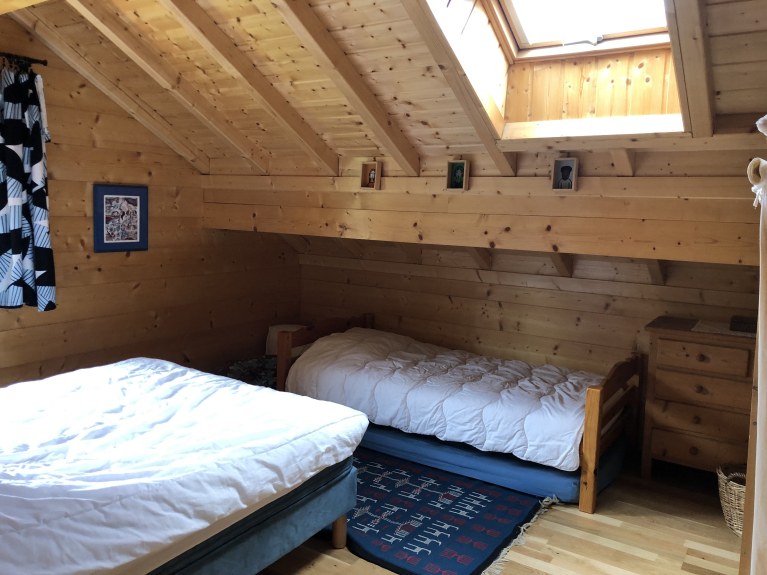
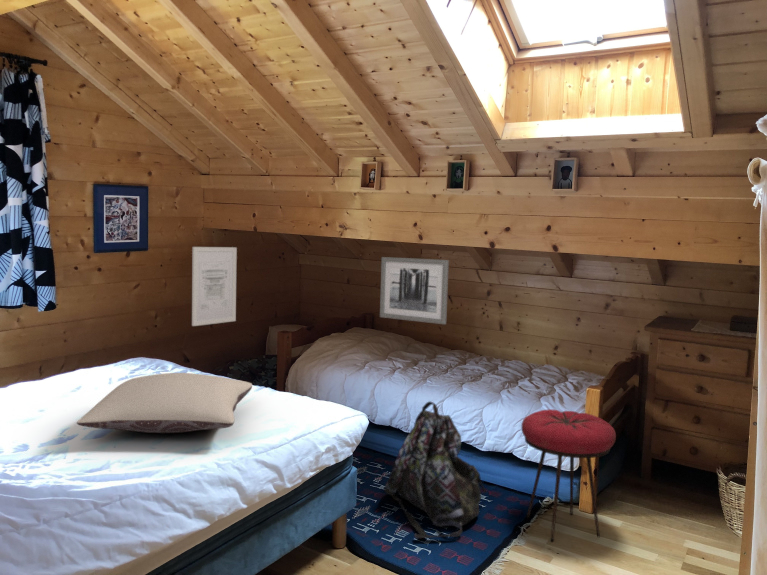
+ stool (560, 472)
+ pillow (175, 401)
+ wall art (413, 289)
+ backpack (429, 458)
+ wall art (214, 285)
